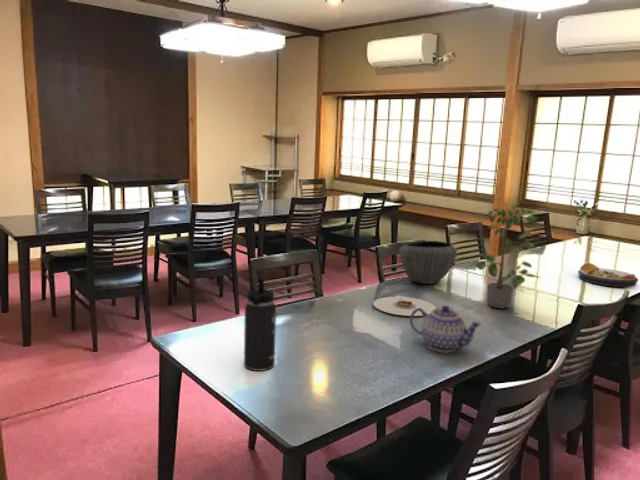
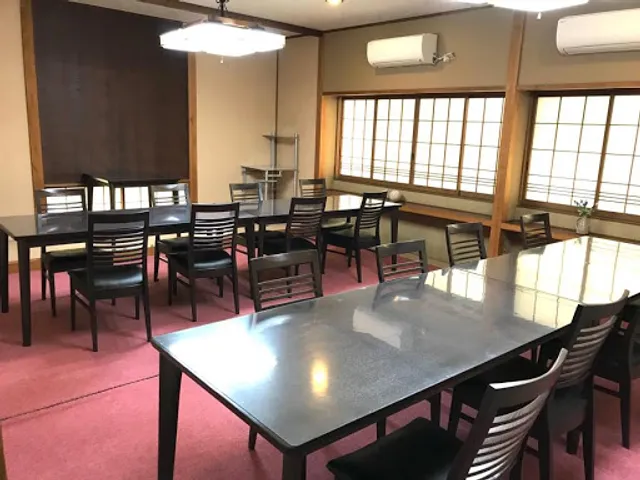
- thermos bottle (259, 323)
- bowl (427, 262)
- potted plant (511, 251)
- teapot (444, 326)
- plate (404, 303)
- plate (607, 274)
